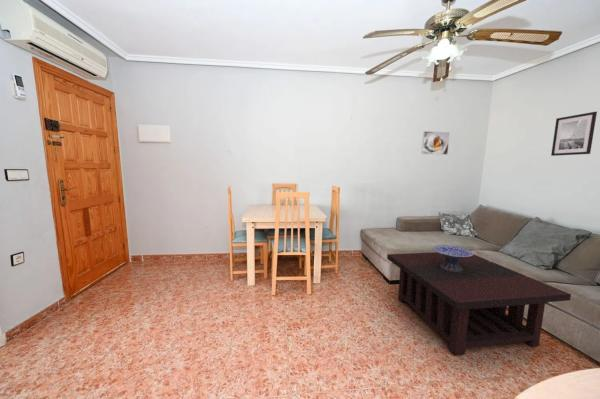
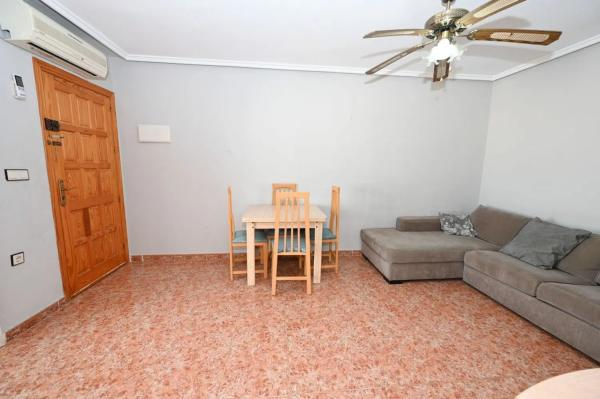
- decorative bowl (451, 258)
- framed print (435, 143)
- wall art (572, 135)
- coffee table (459, 295)
